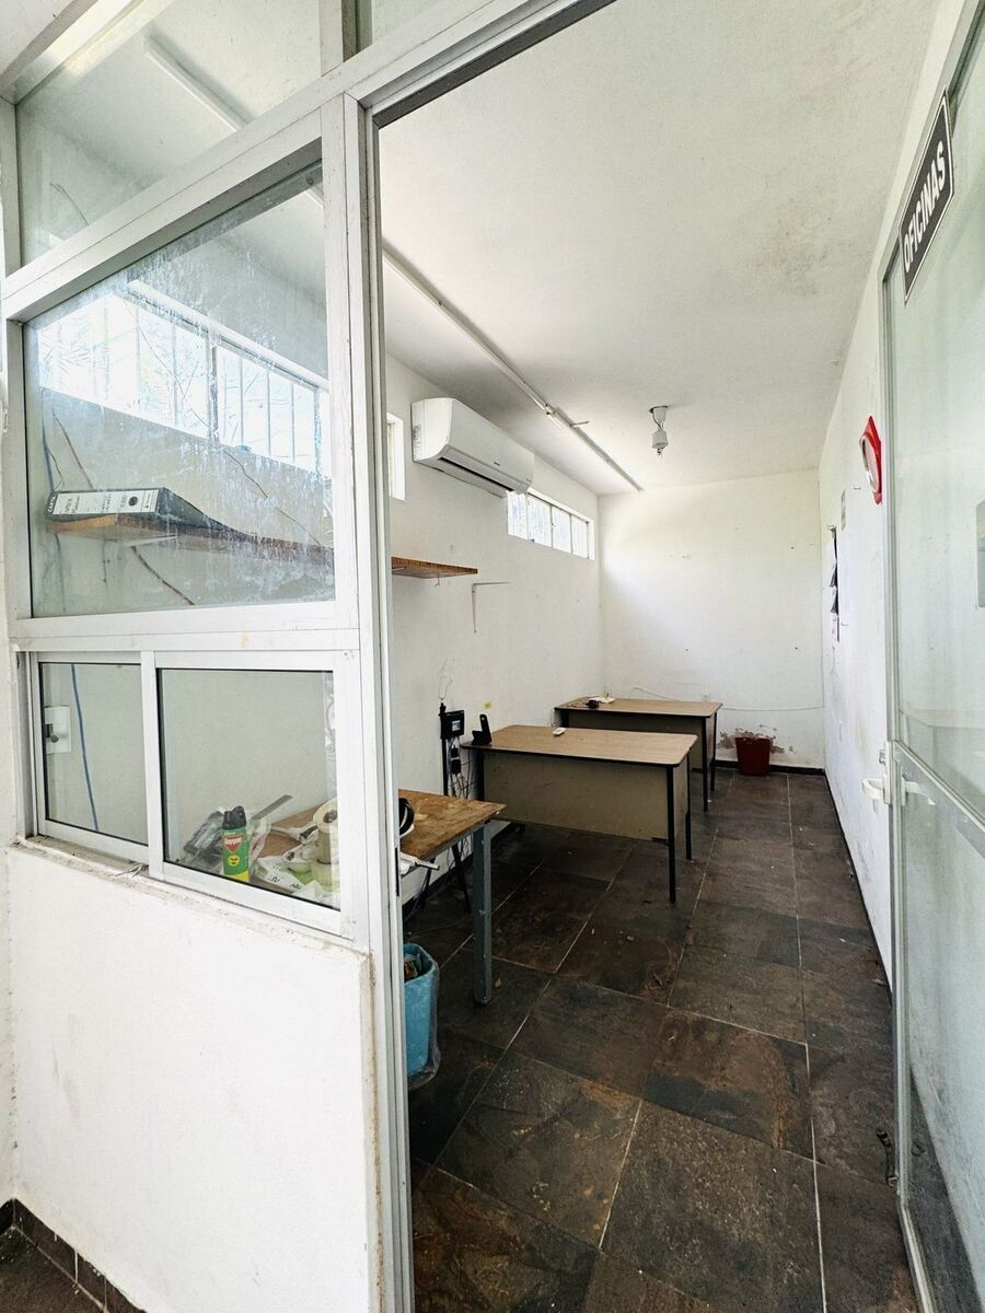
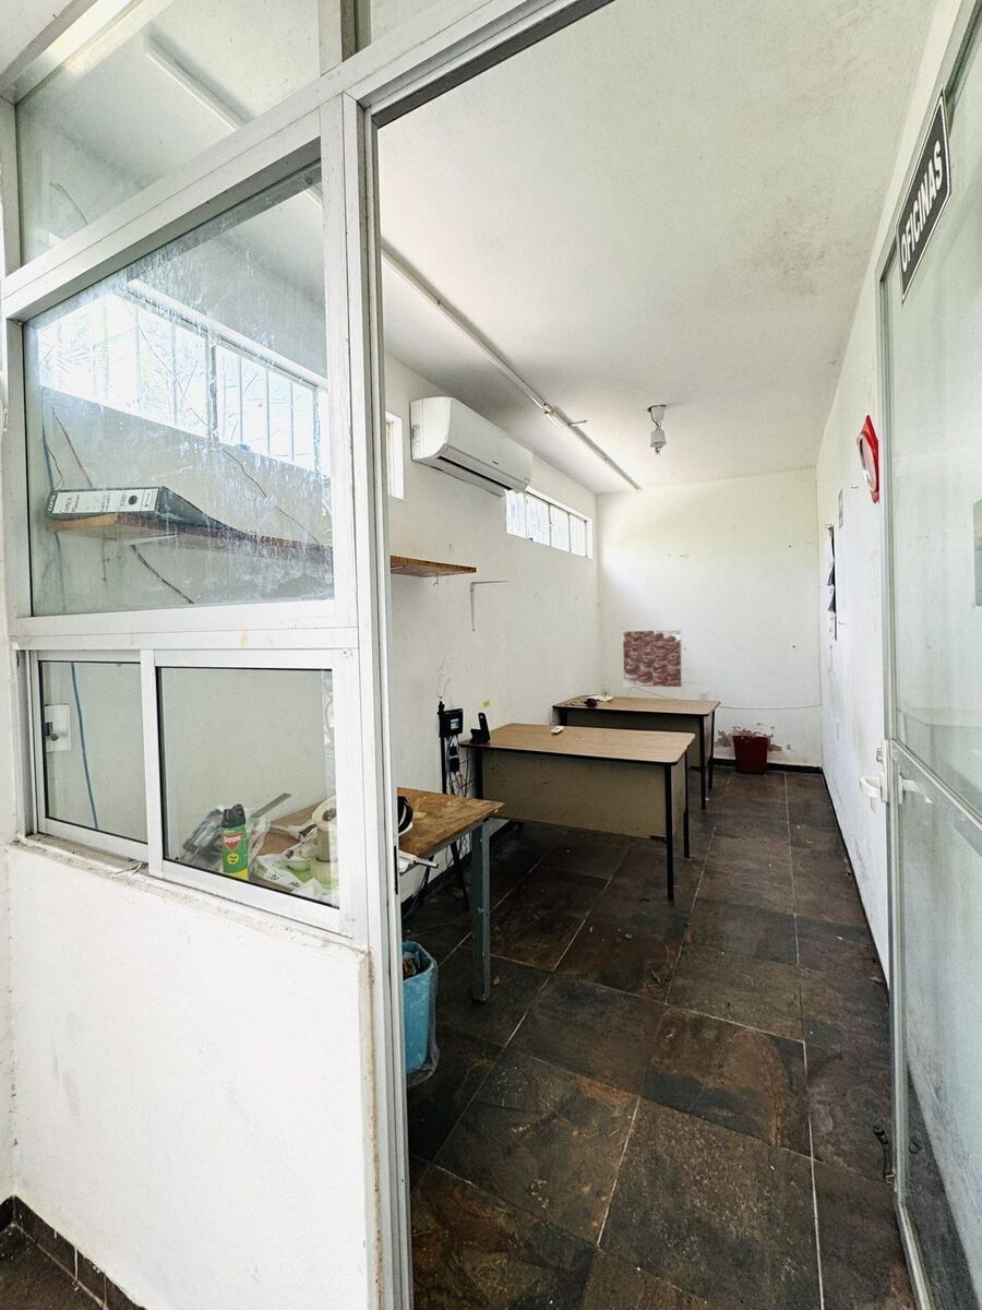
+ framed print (651, 658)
